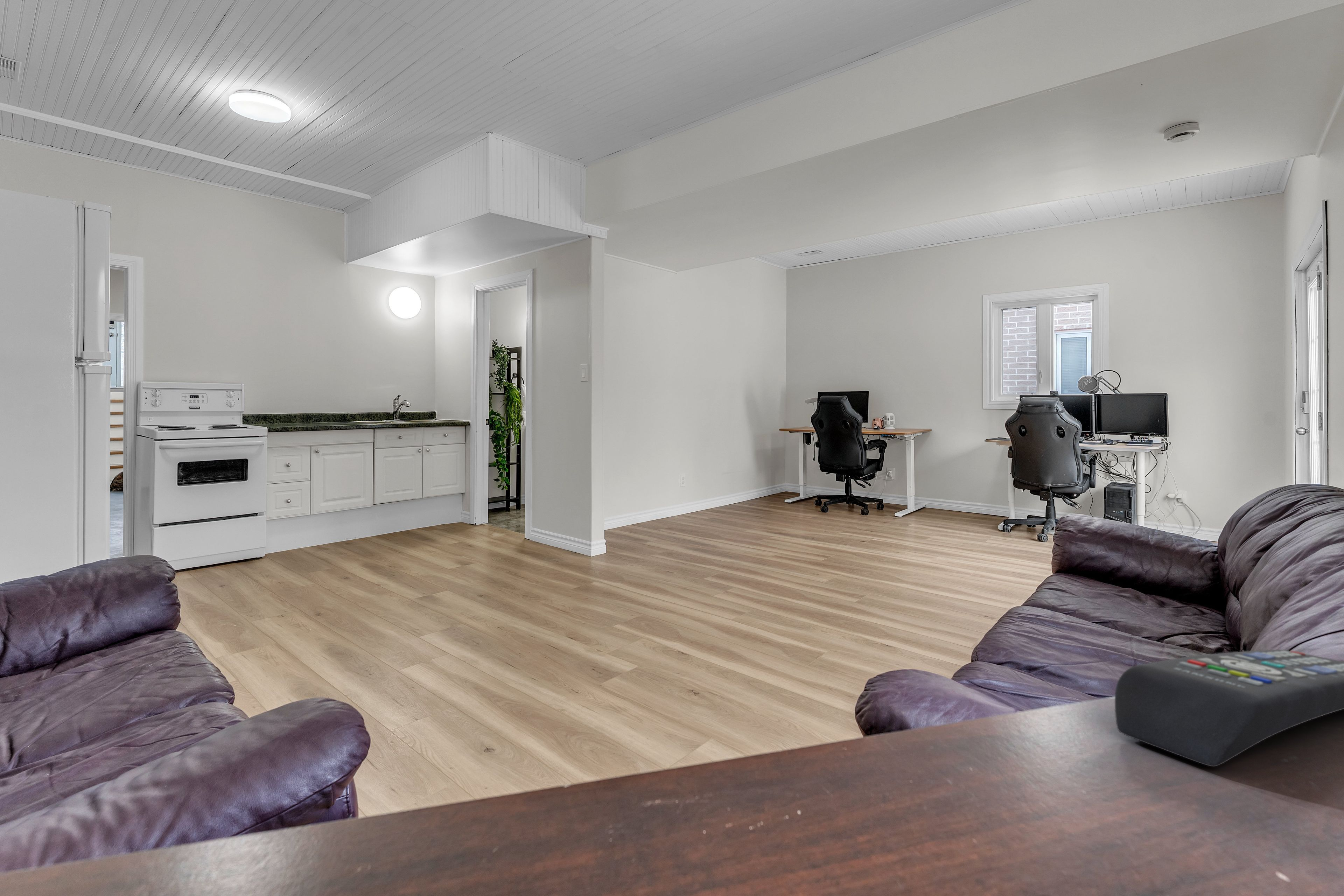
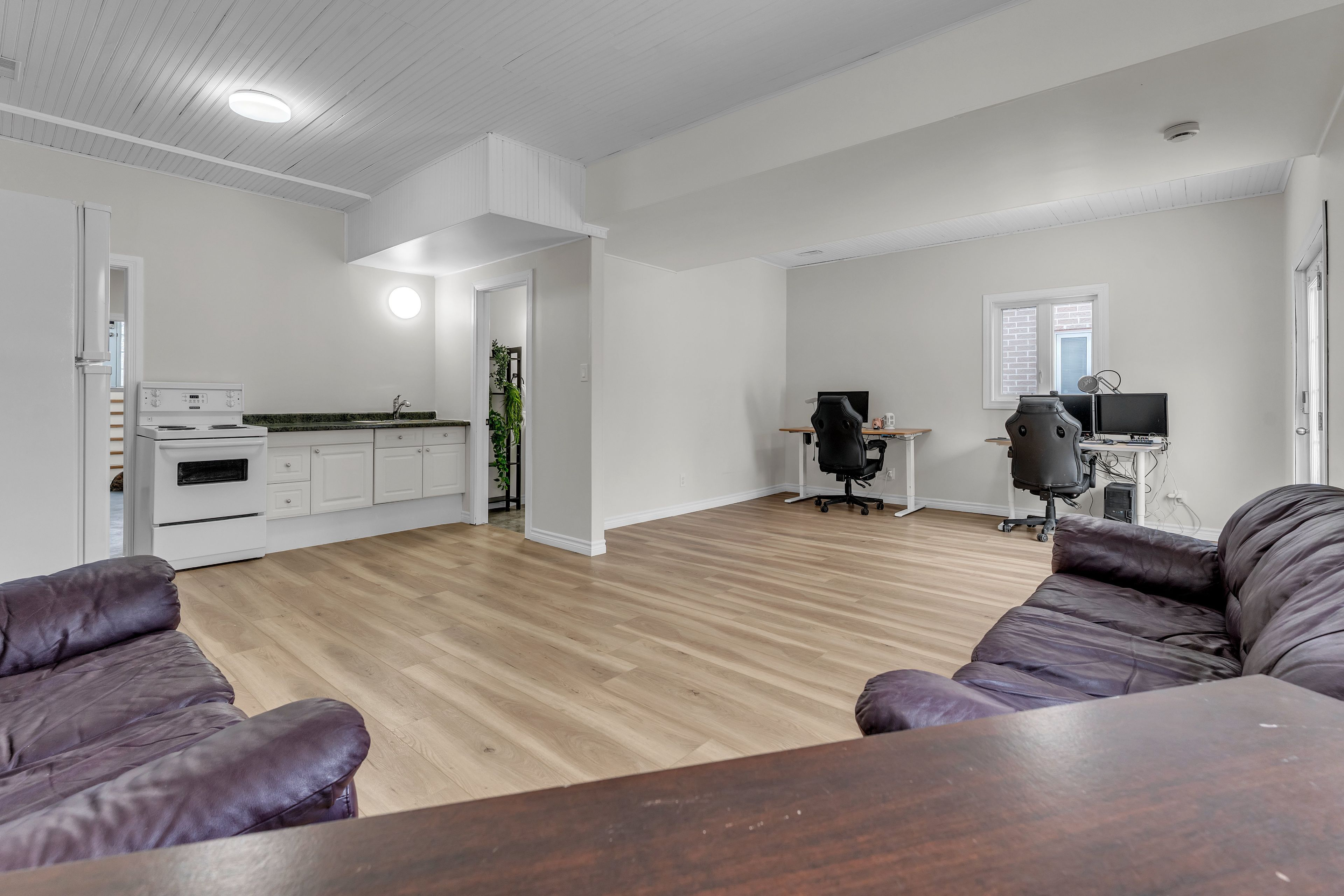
- remote control (1259, 688)
